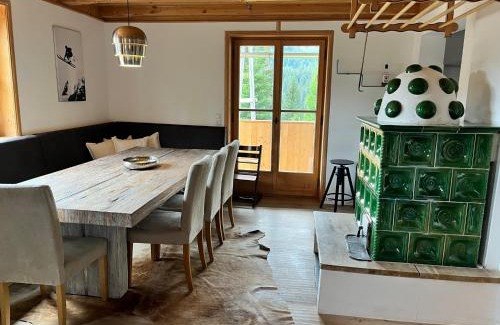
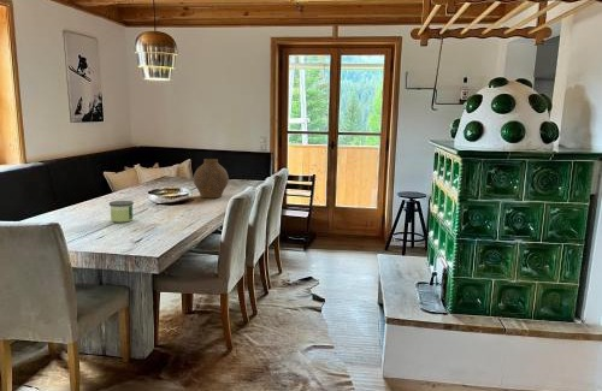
+ vase (211, 178)
+ candle (122, 211)
